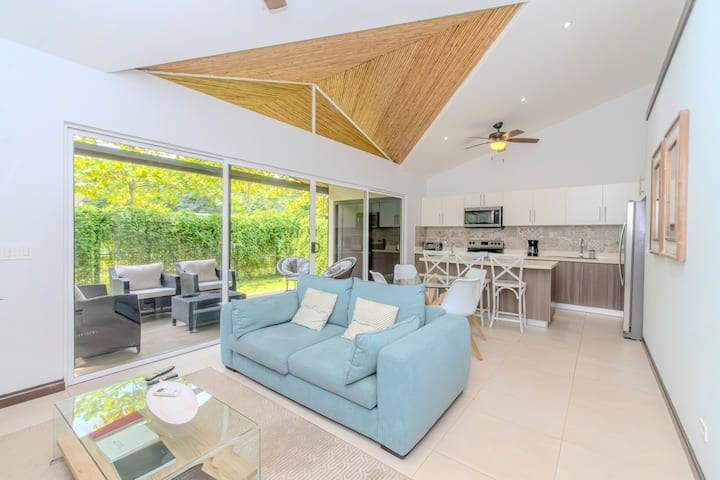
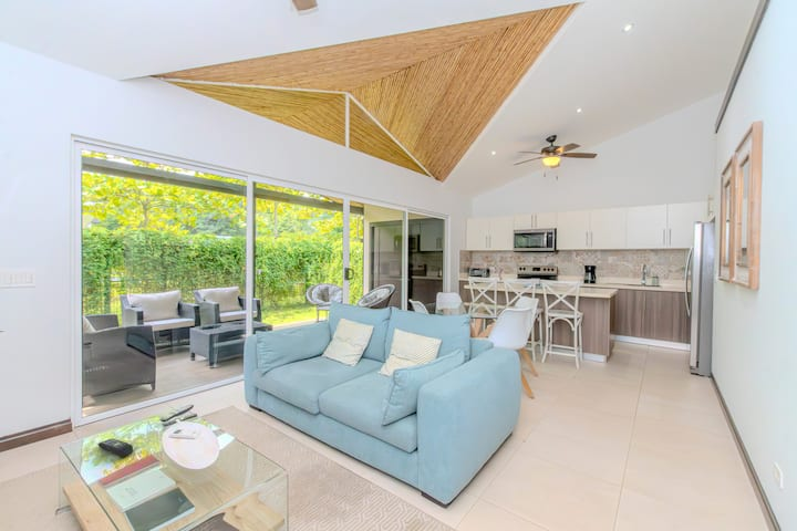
+ remote control (115, 446)
